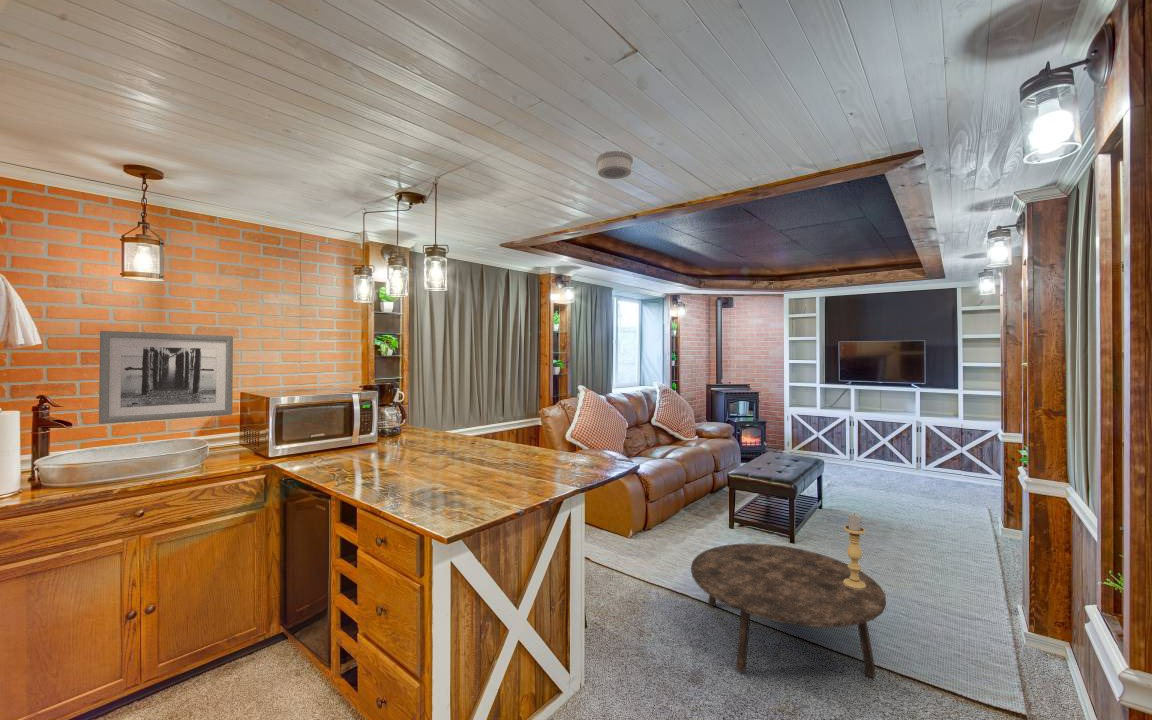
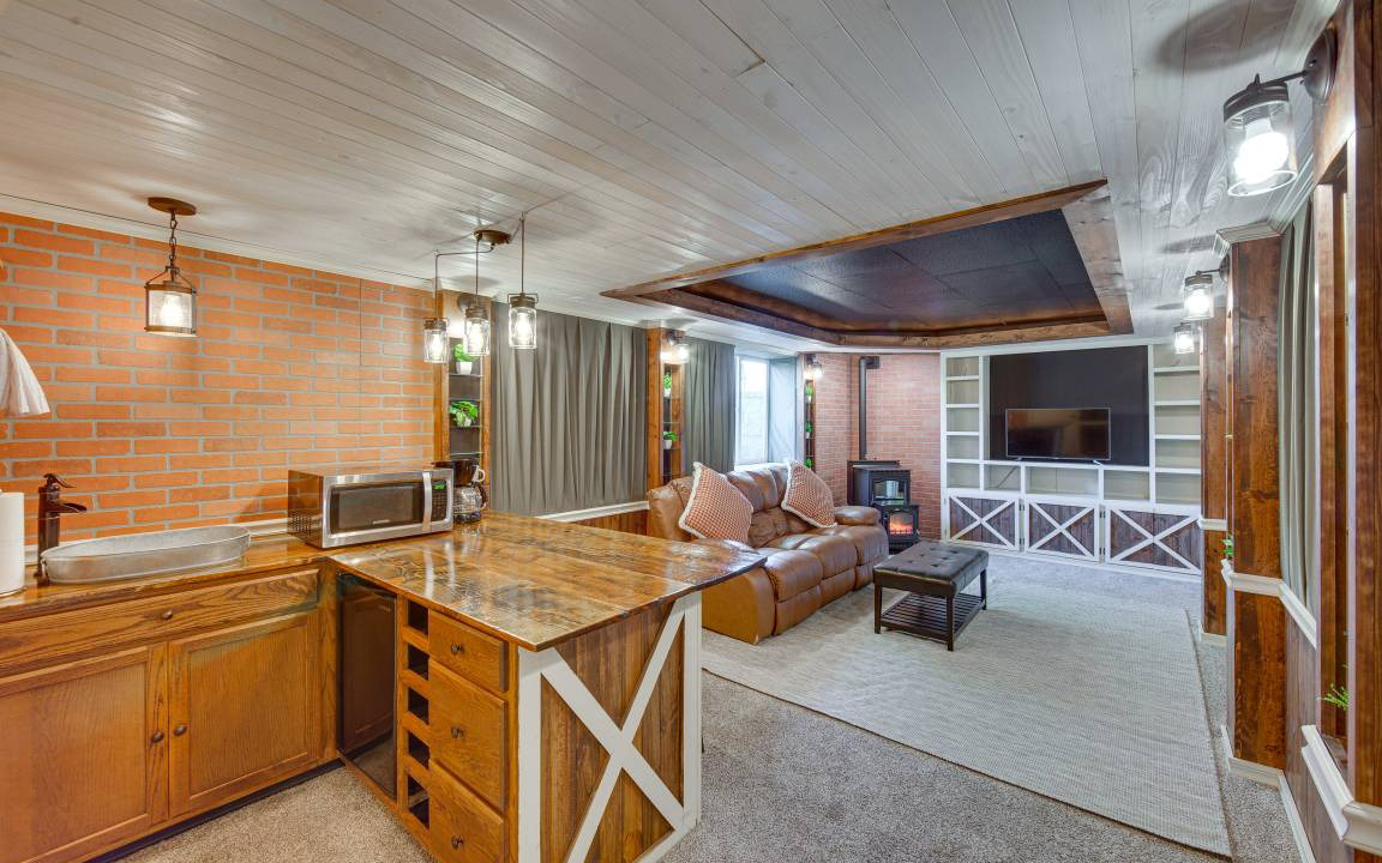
- smoke detector (614, 163)
- wall art (171, 376)
- candle holder (854, 548)
- coffee table (781, 605)
